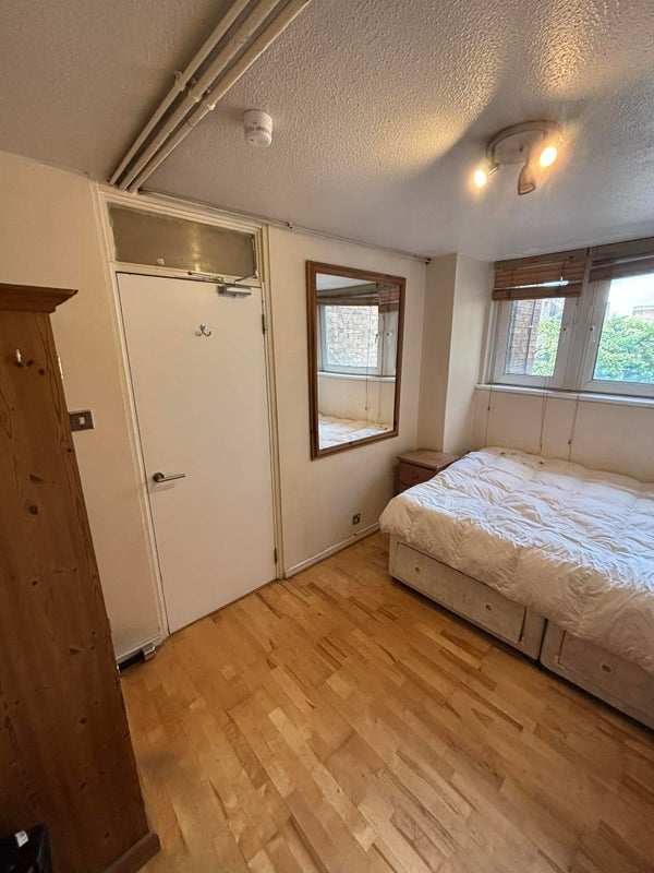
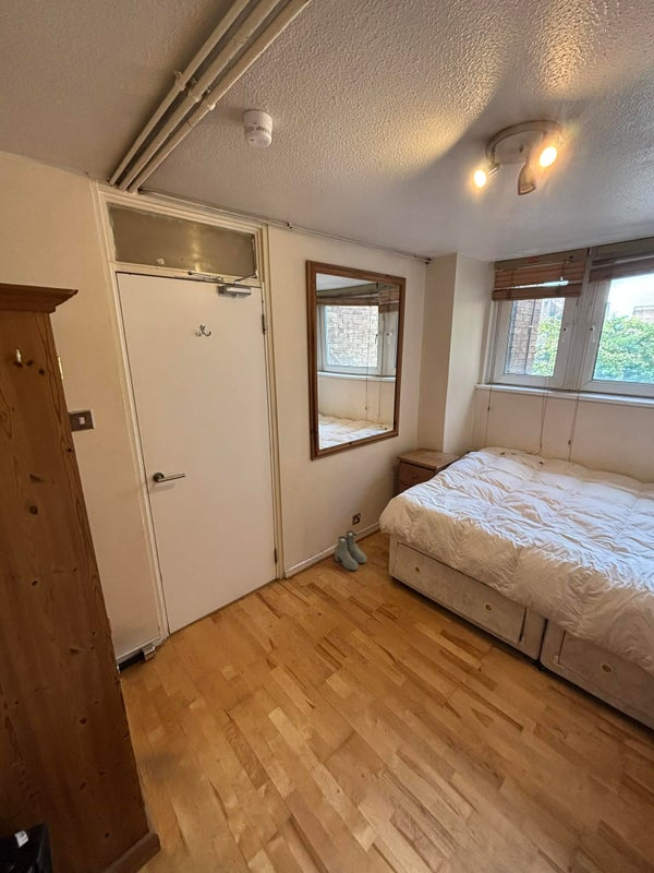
+ boots (350, 549)
